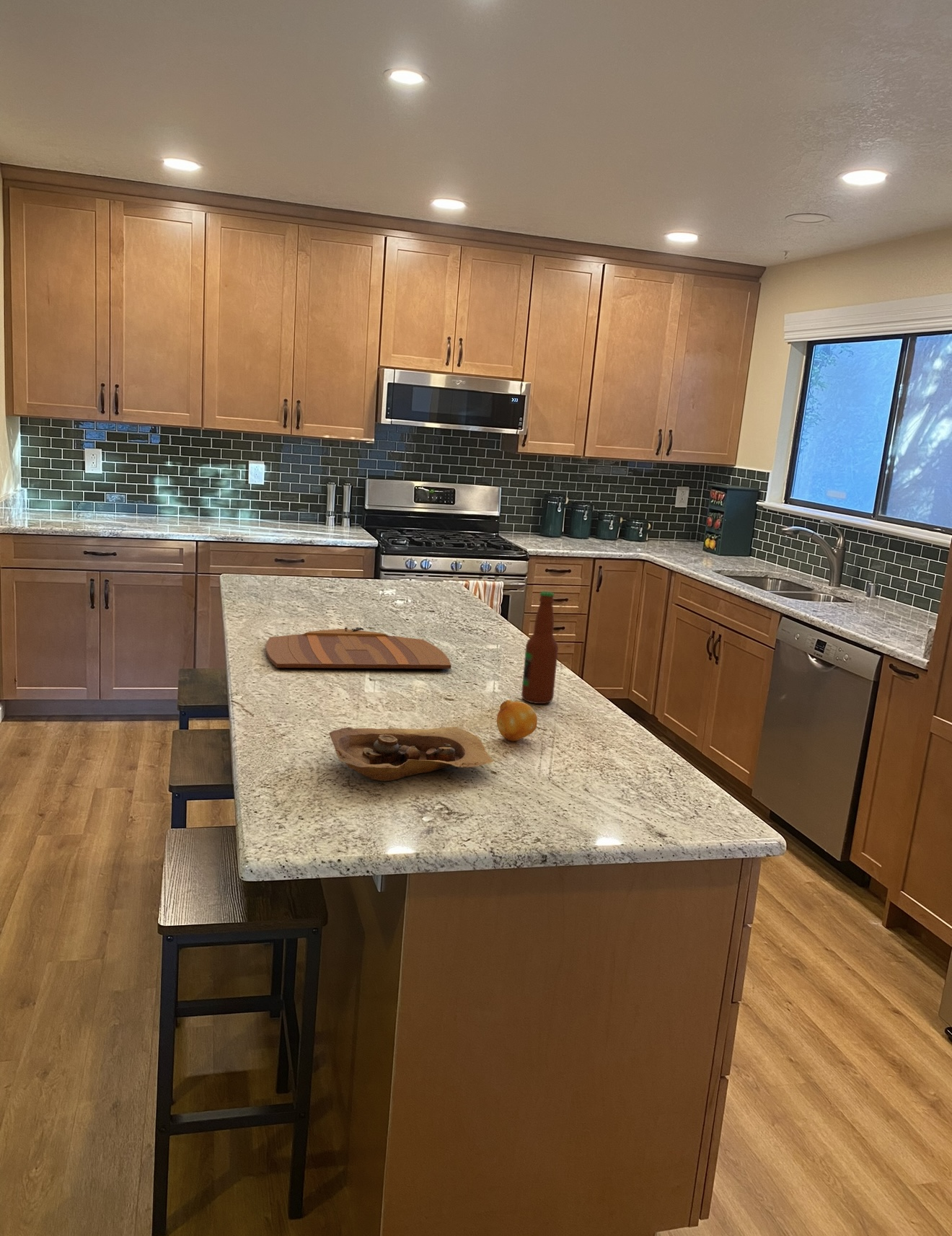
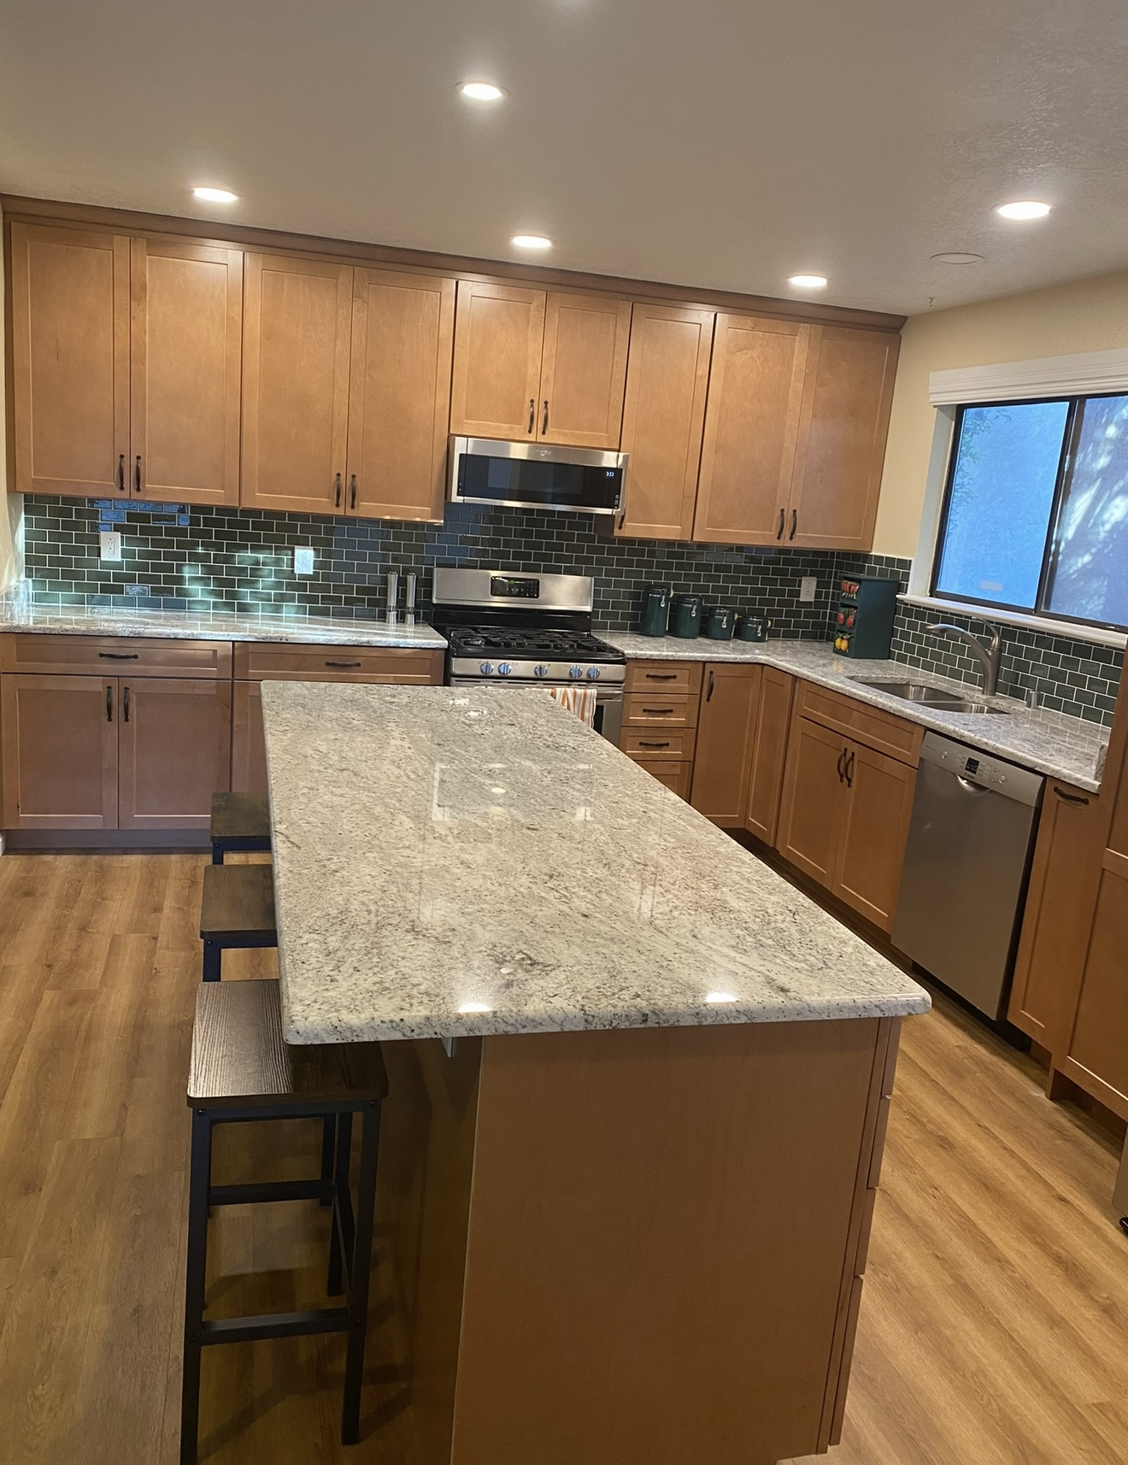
- bottle (542, 646)
- fruit (516, 721)
- bowl (412, 752)
- cutting board (353, 645)
